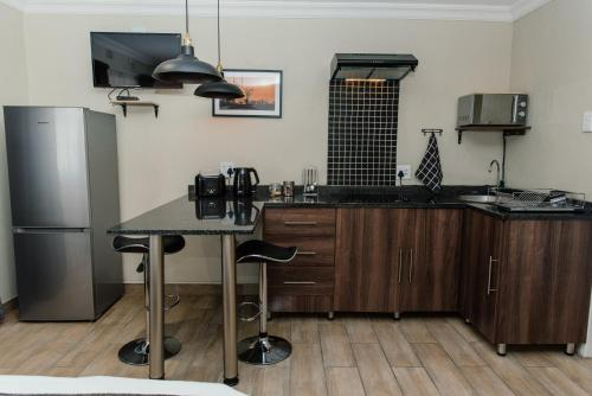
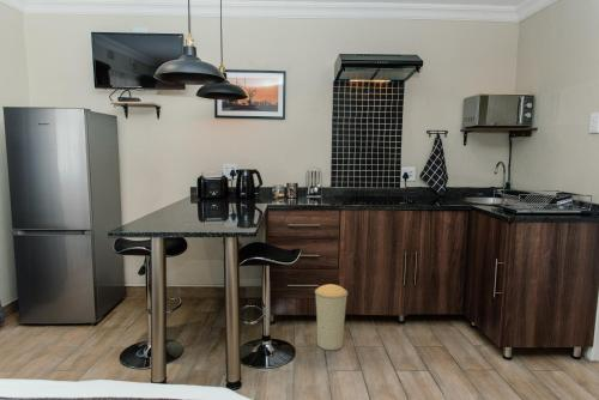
+ trash can (331, 315)
